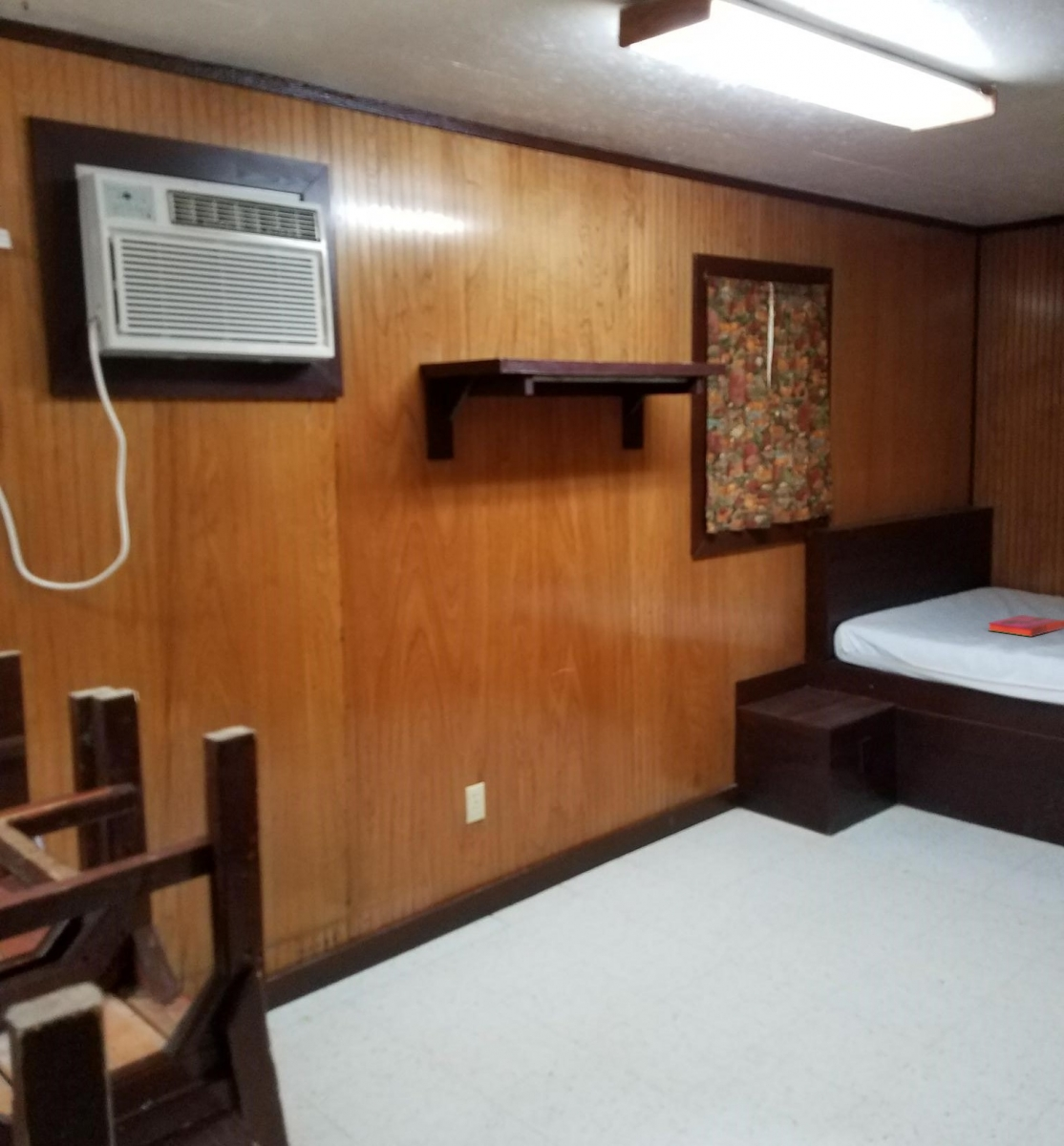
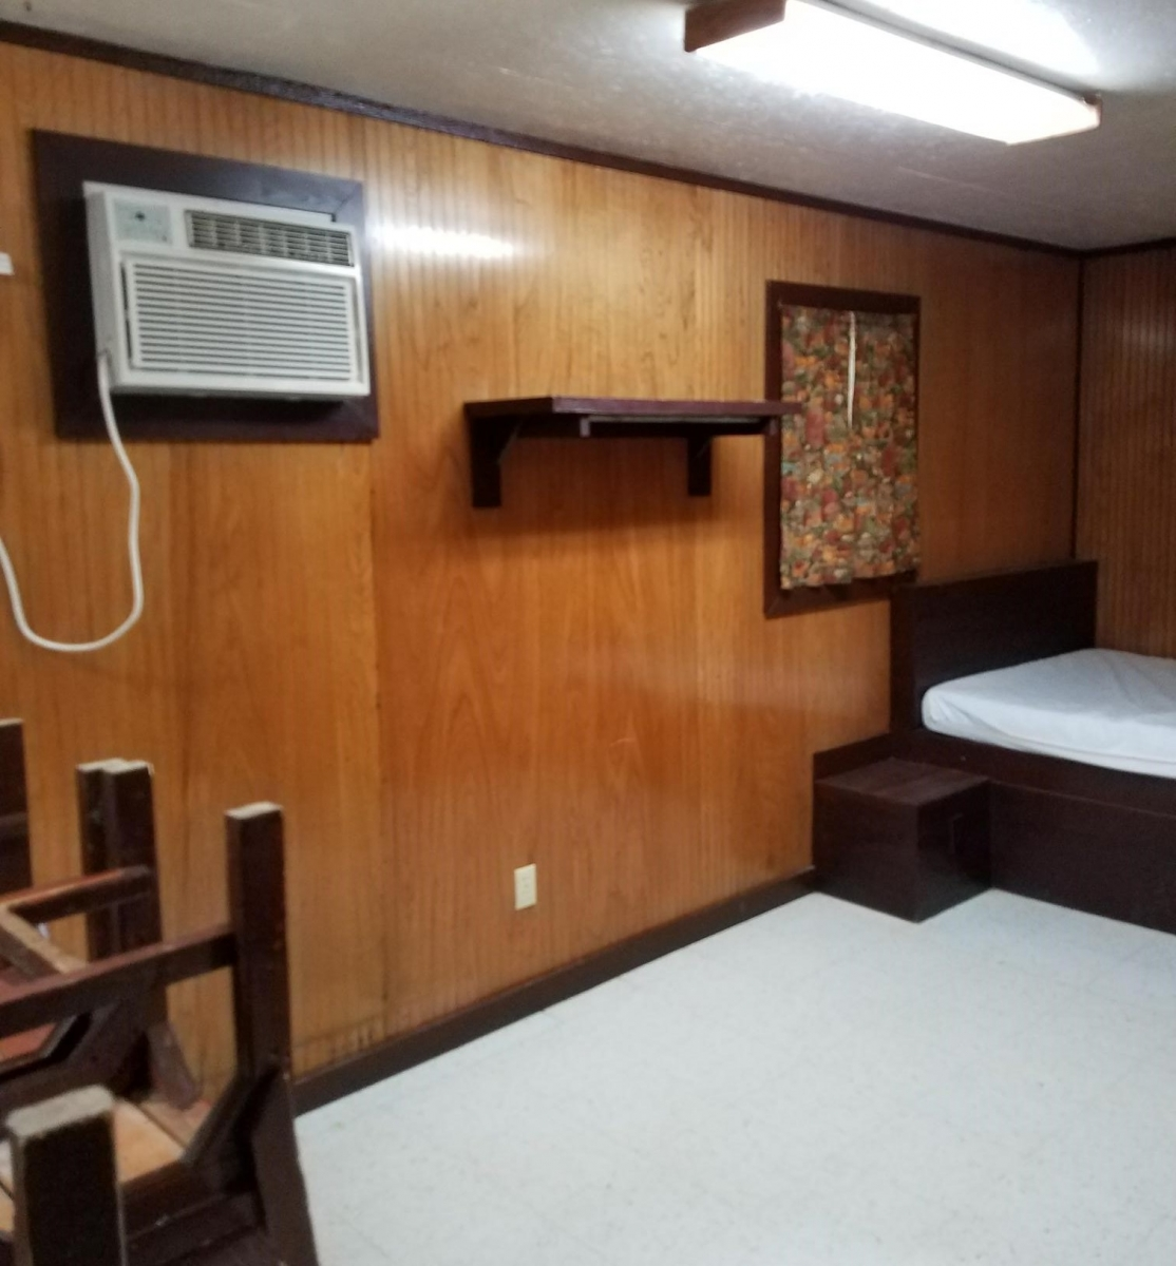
- hardback book (1026, 625)
